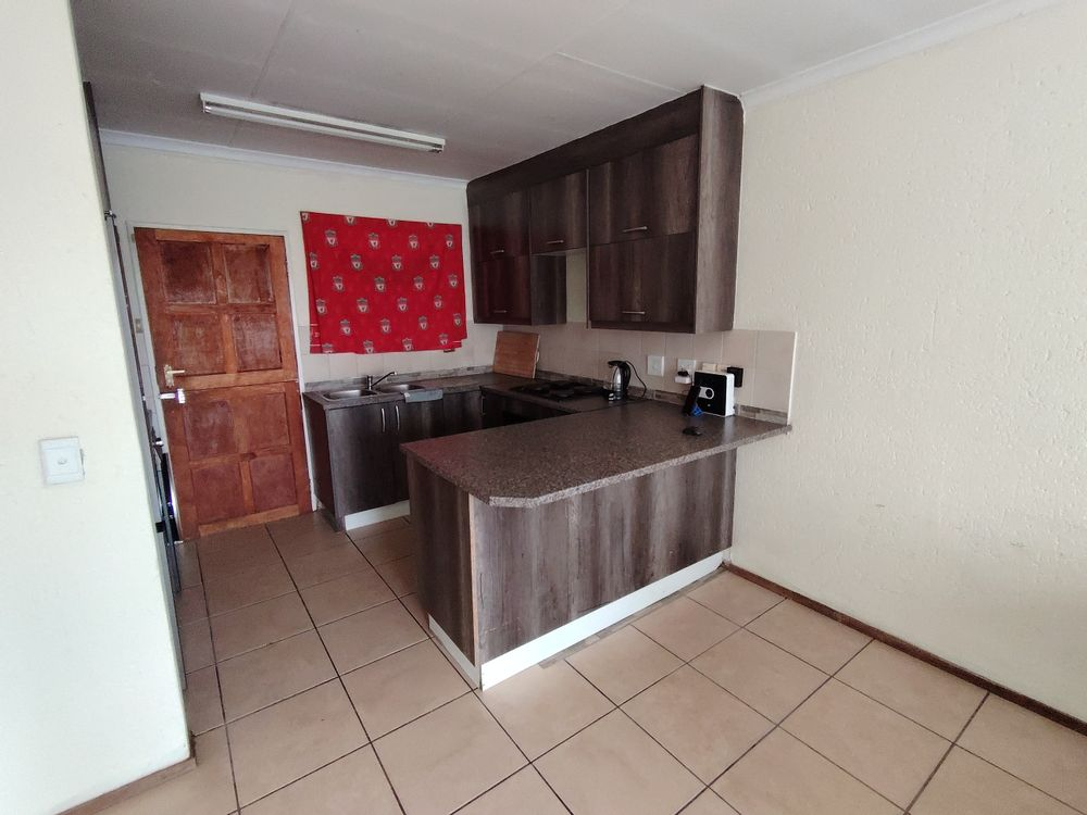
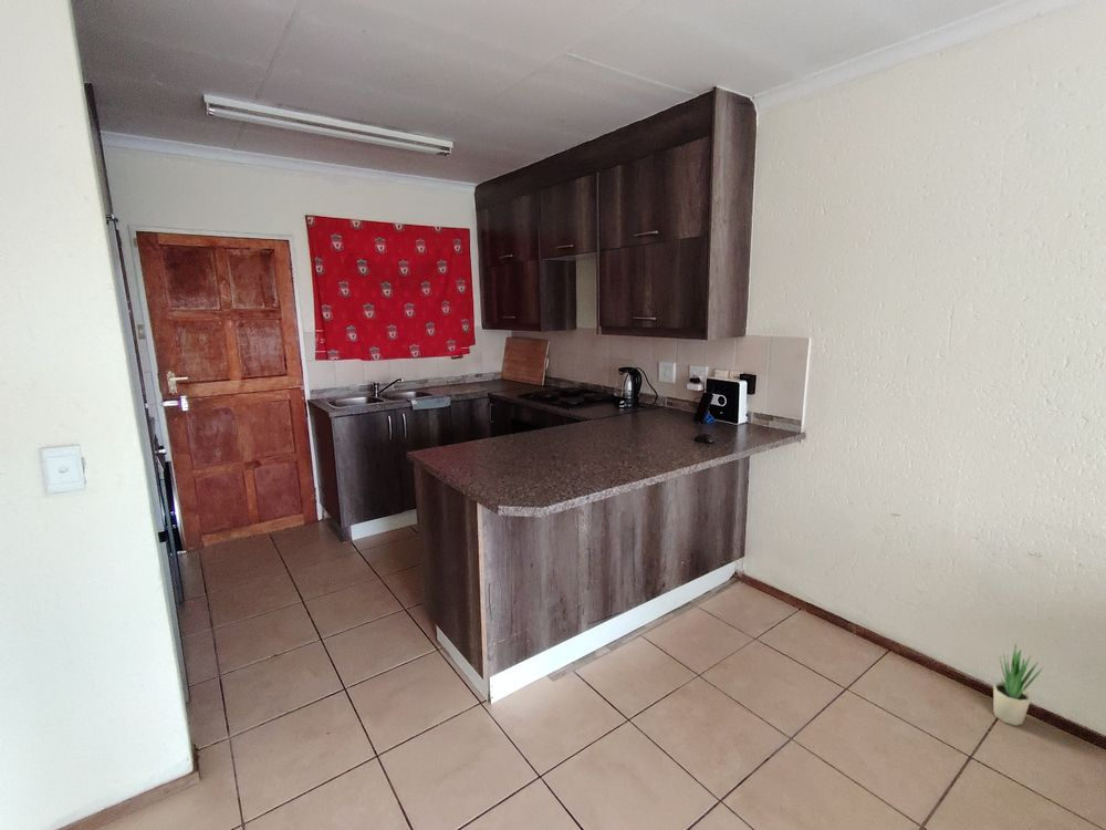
+ potted plant (1016, 682)
